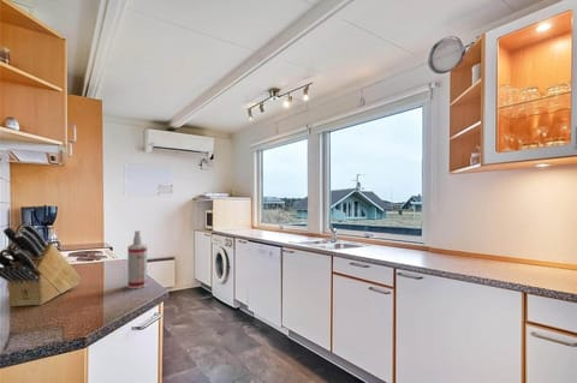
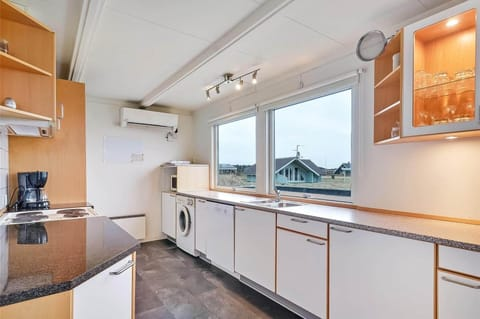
- knife block (40, 259)
- spray bottle (137, 258)
